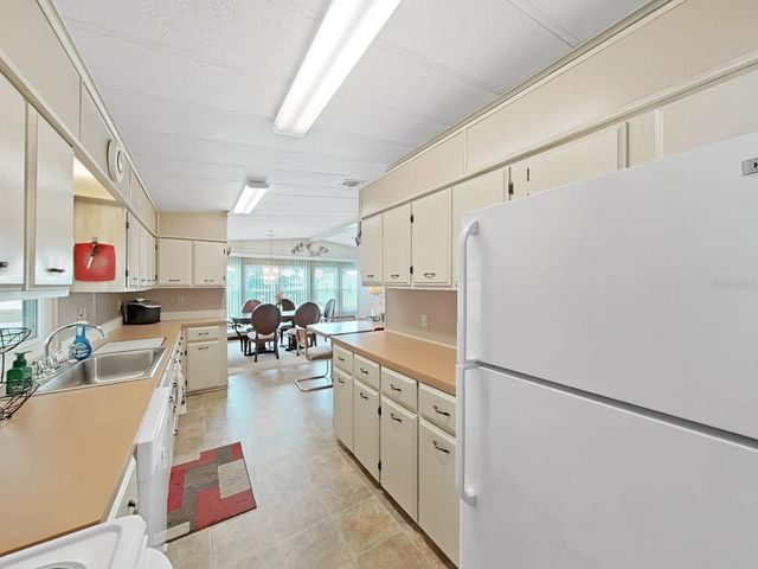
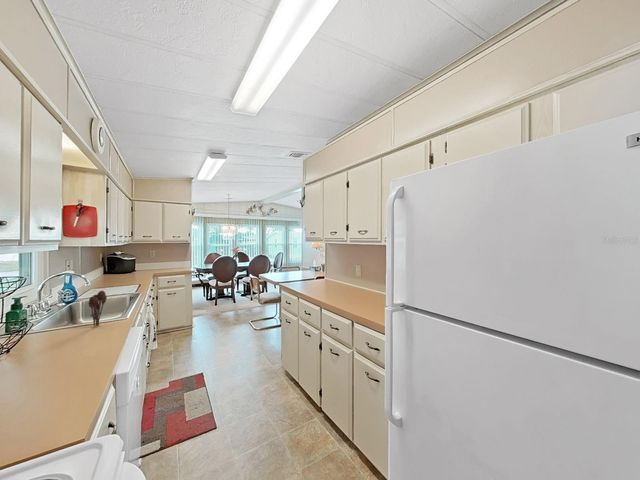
+ utensil holder (97, 308)
